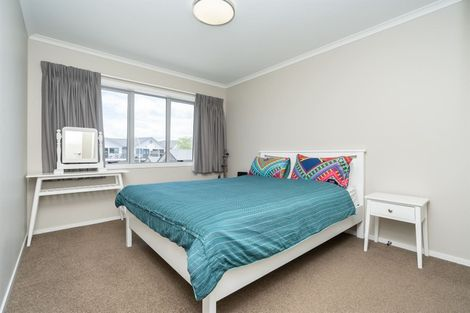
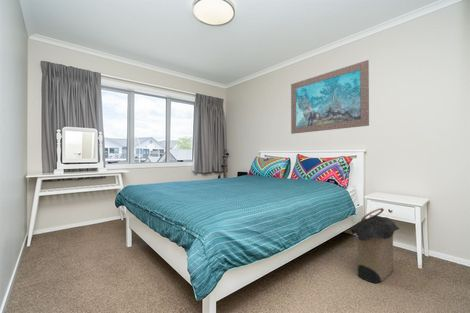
+ laundry hamper (374, 238)
+ wall art (324, 102)
